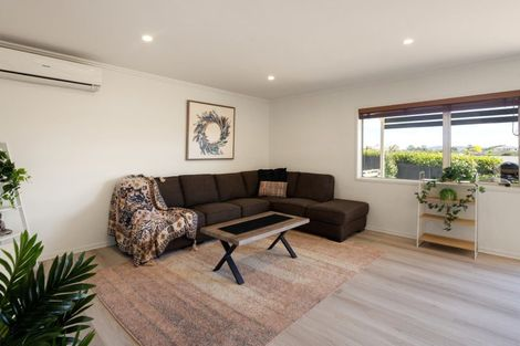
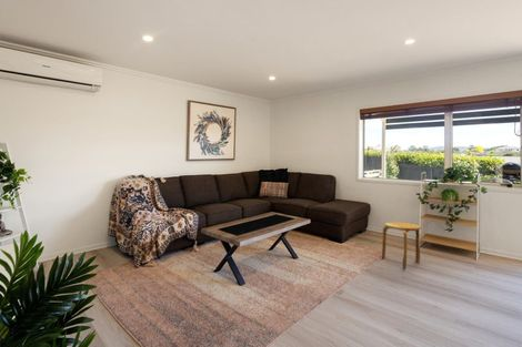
+ stool (404, 243)
